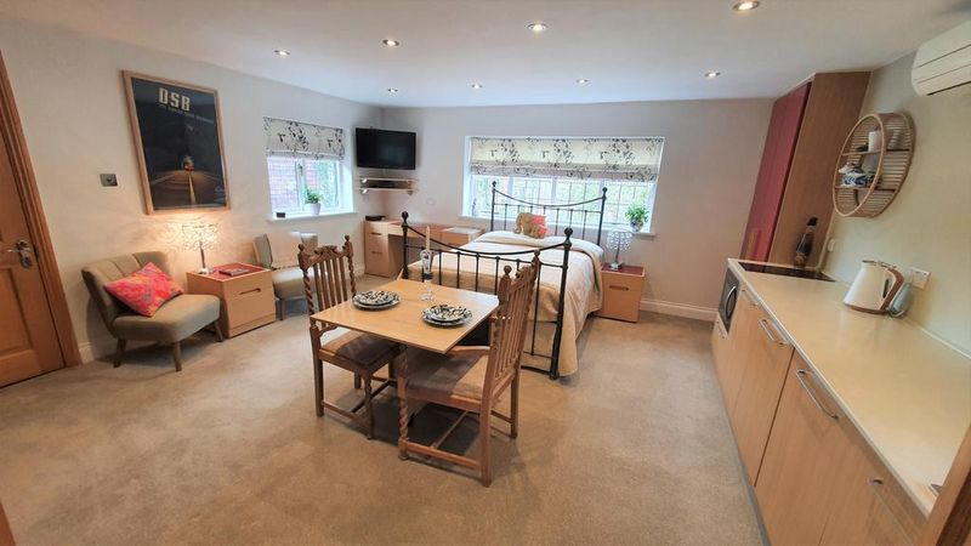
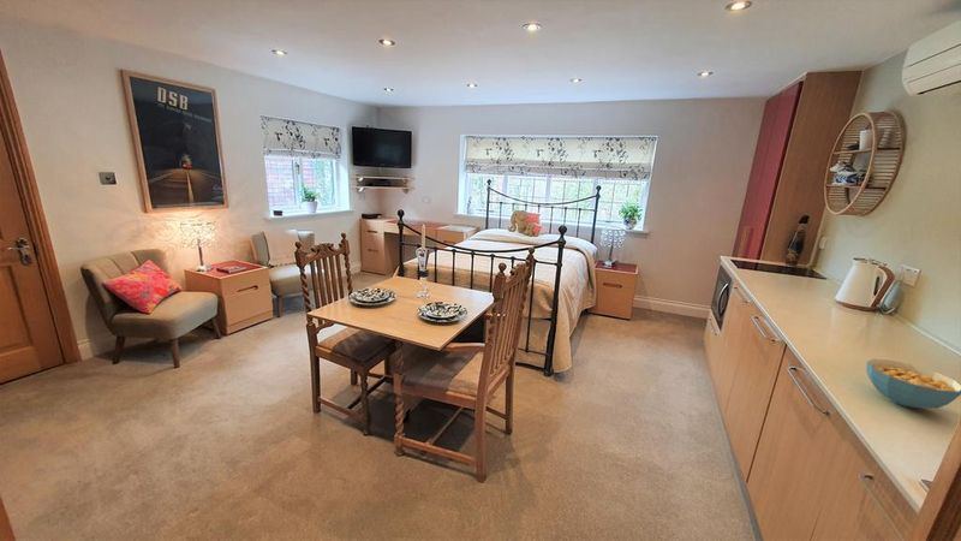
+ cereal bowl (907, 387)
